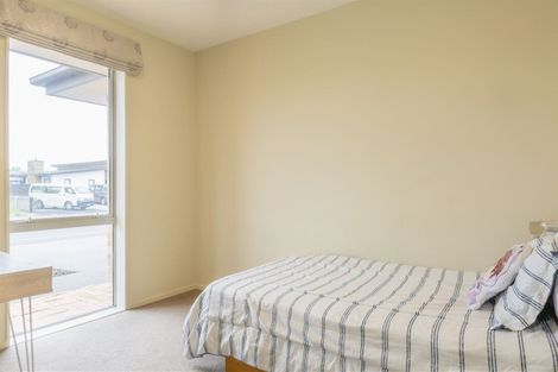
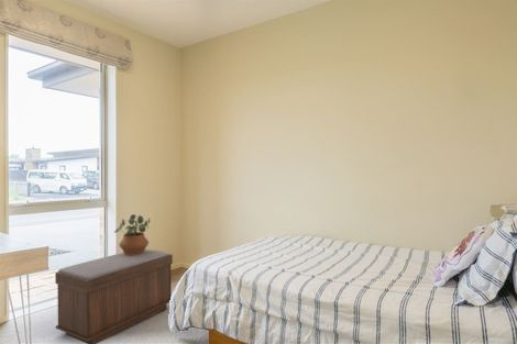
+ bench (119, 289)
+ potted plant (131, 234)
